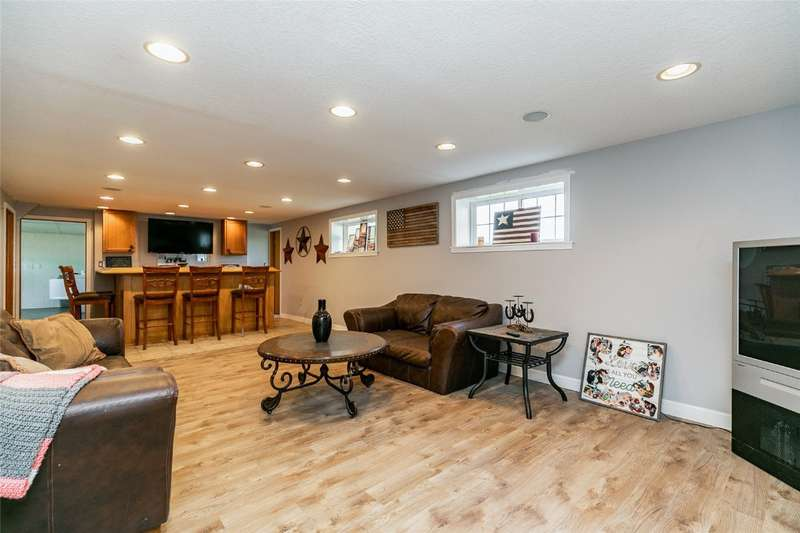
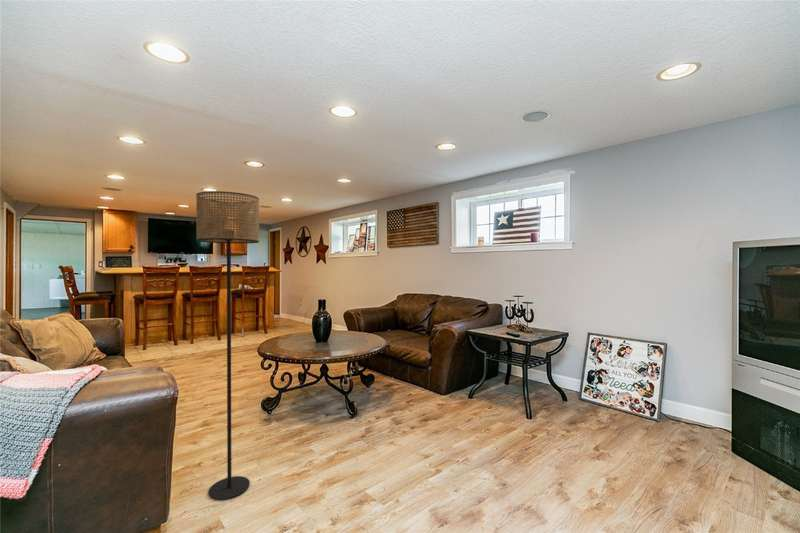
+ floor lamp (229, 342)
